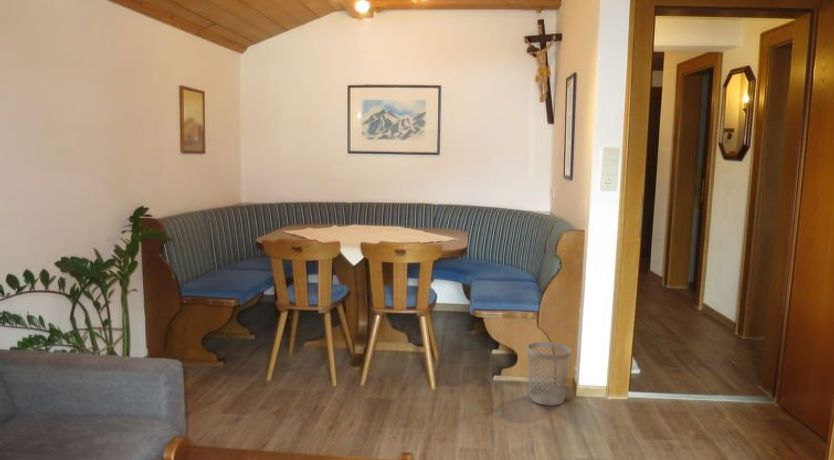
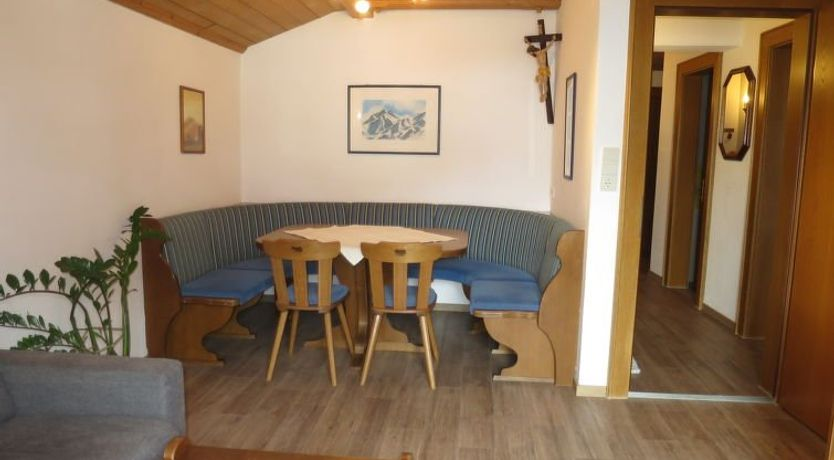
- wastebasket (547, 373)
